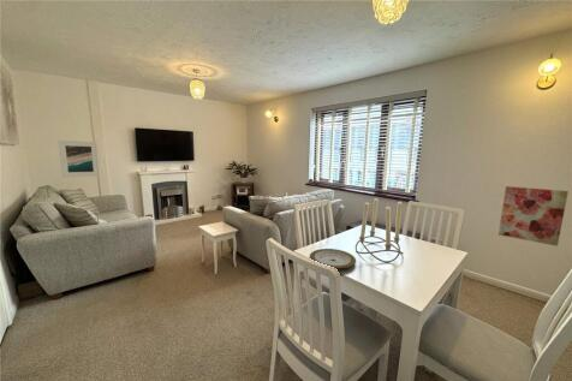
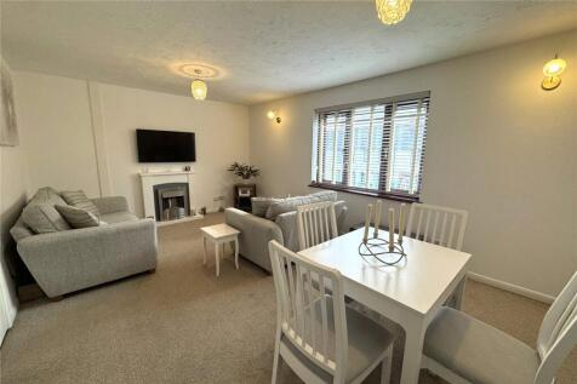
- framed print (79, 159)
- plate (332, 258)
- wall art (530, 214)
